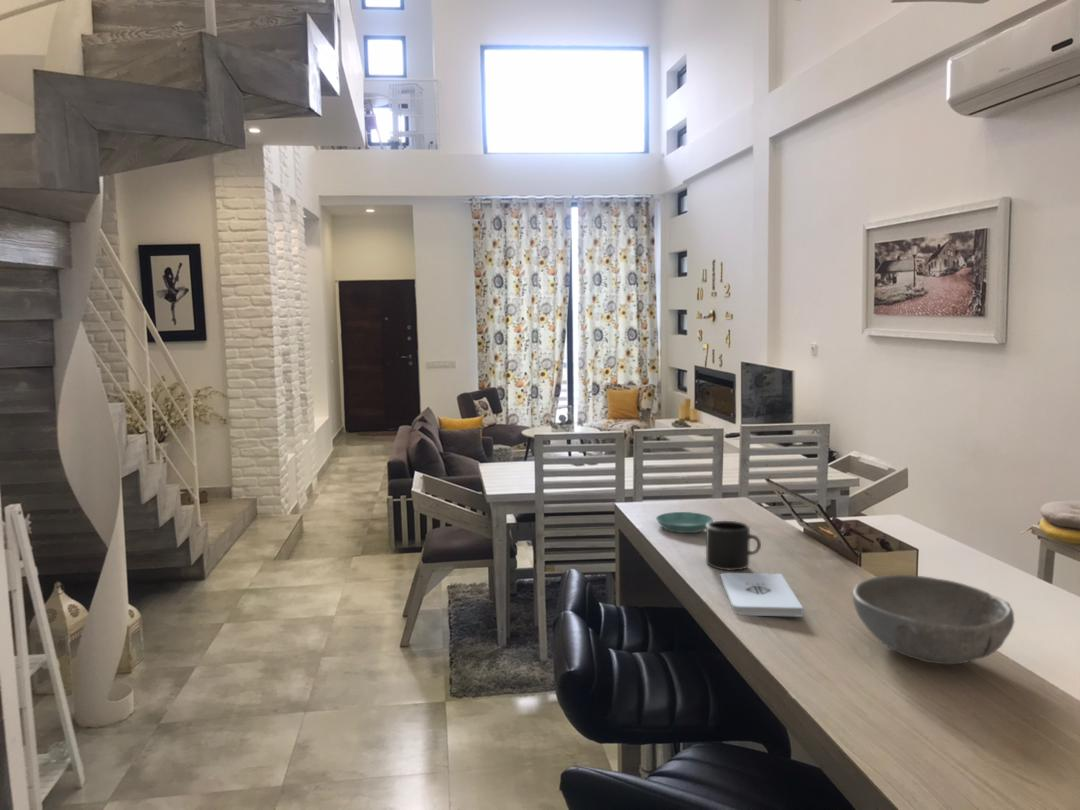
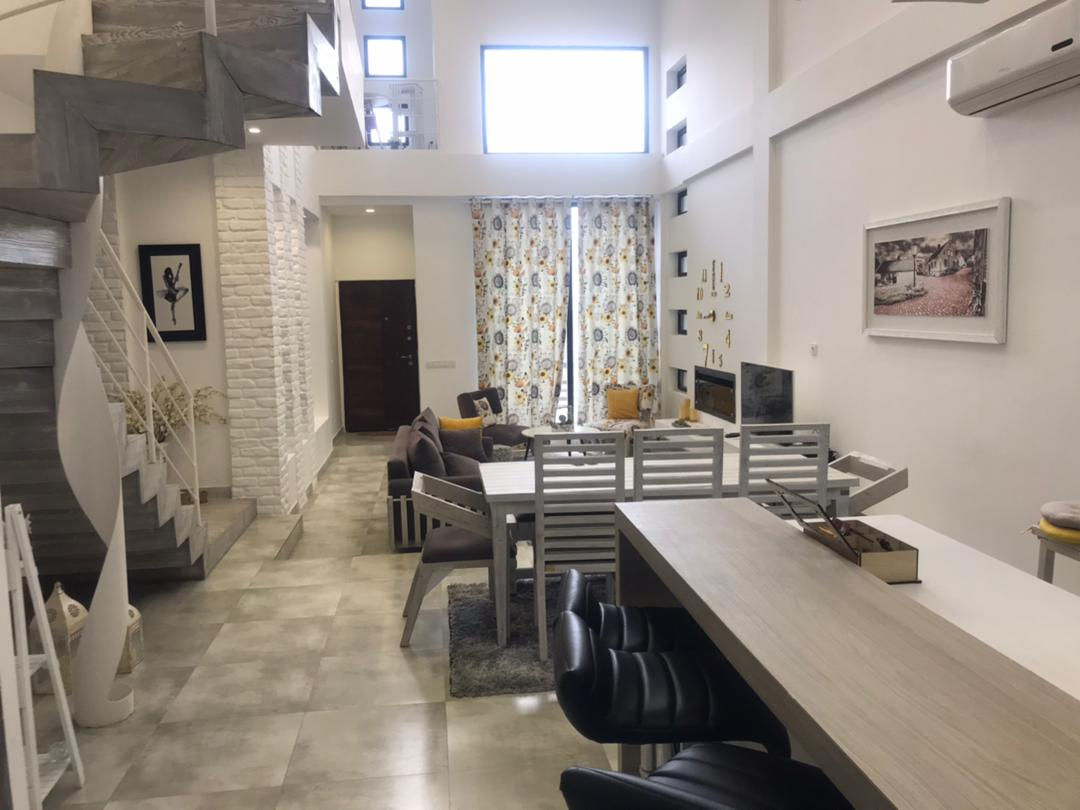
- notepad (758, 593)
- saucer (684, 523)
- mug (733, 545)
- bowl (929, 624)
